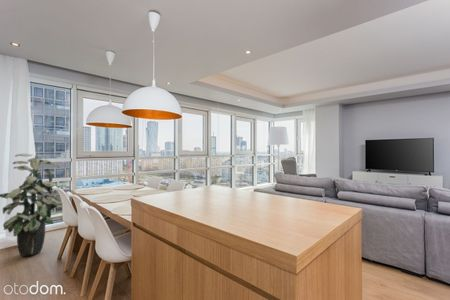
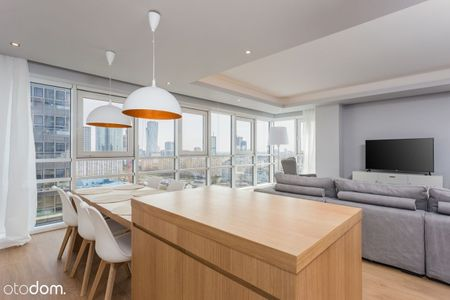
- indoor plant (30, 203)
